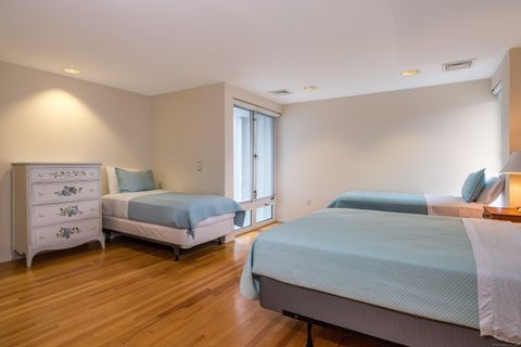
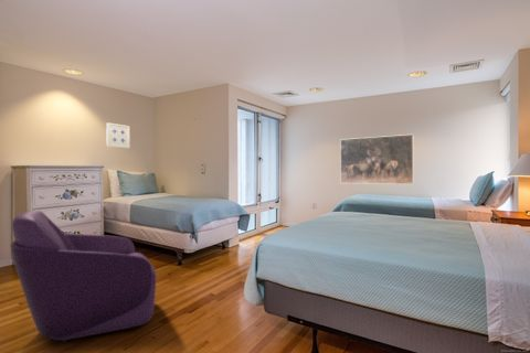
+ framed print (374, 160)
+ wall art (118, 136)
+ armchair (88, 266)
